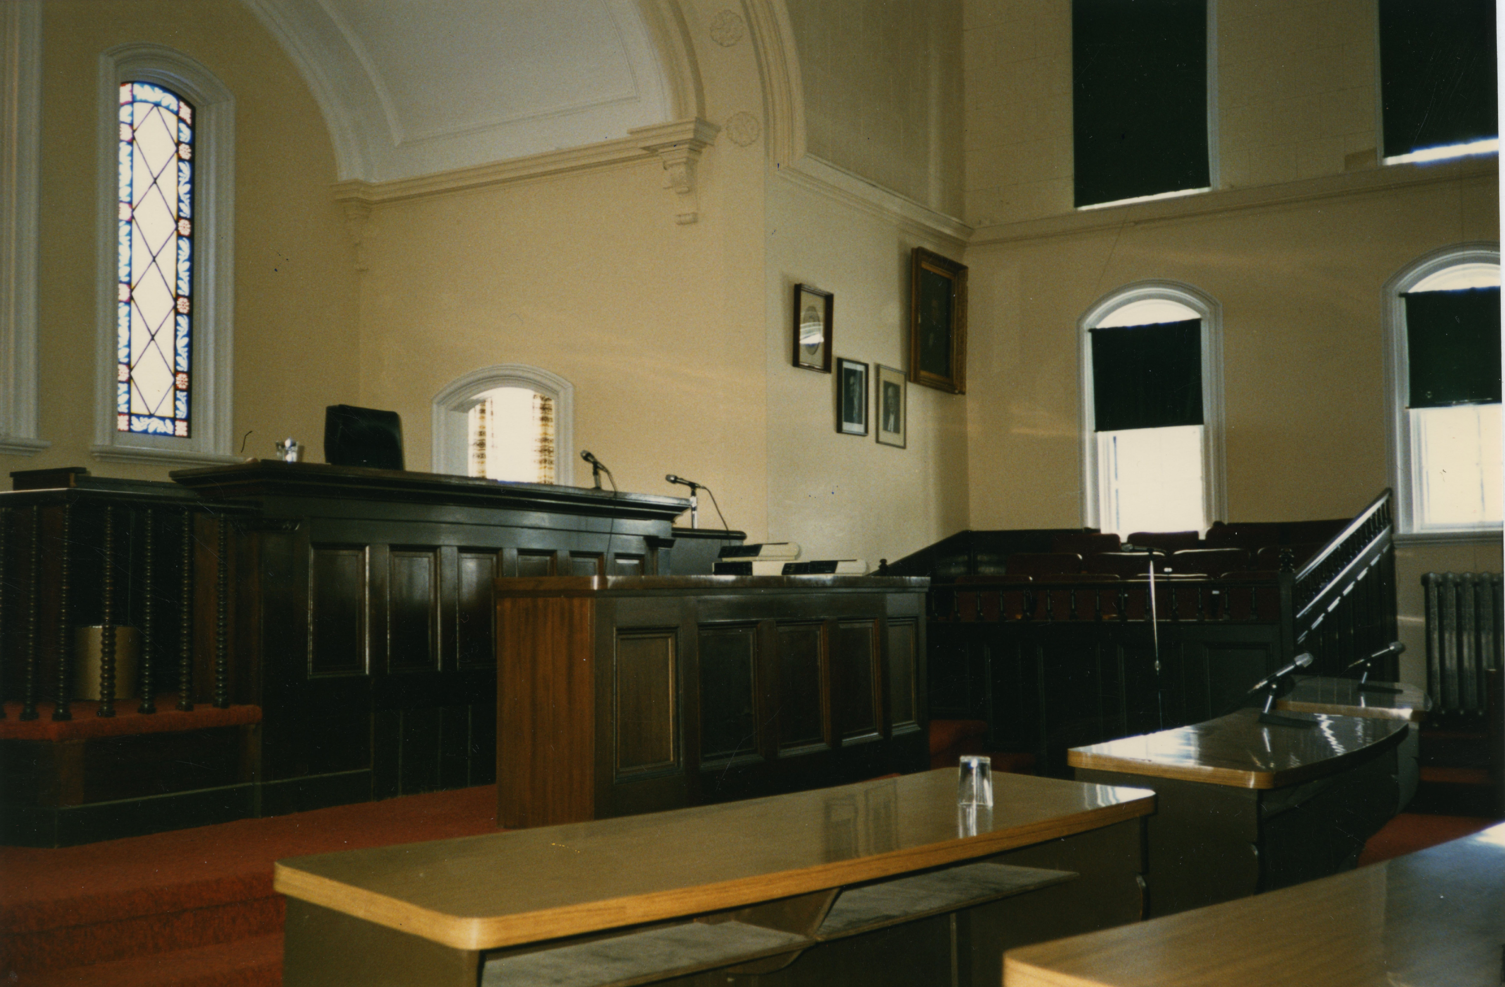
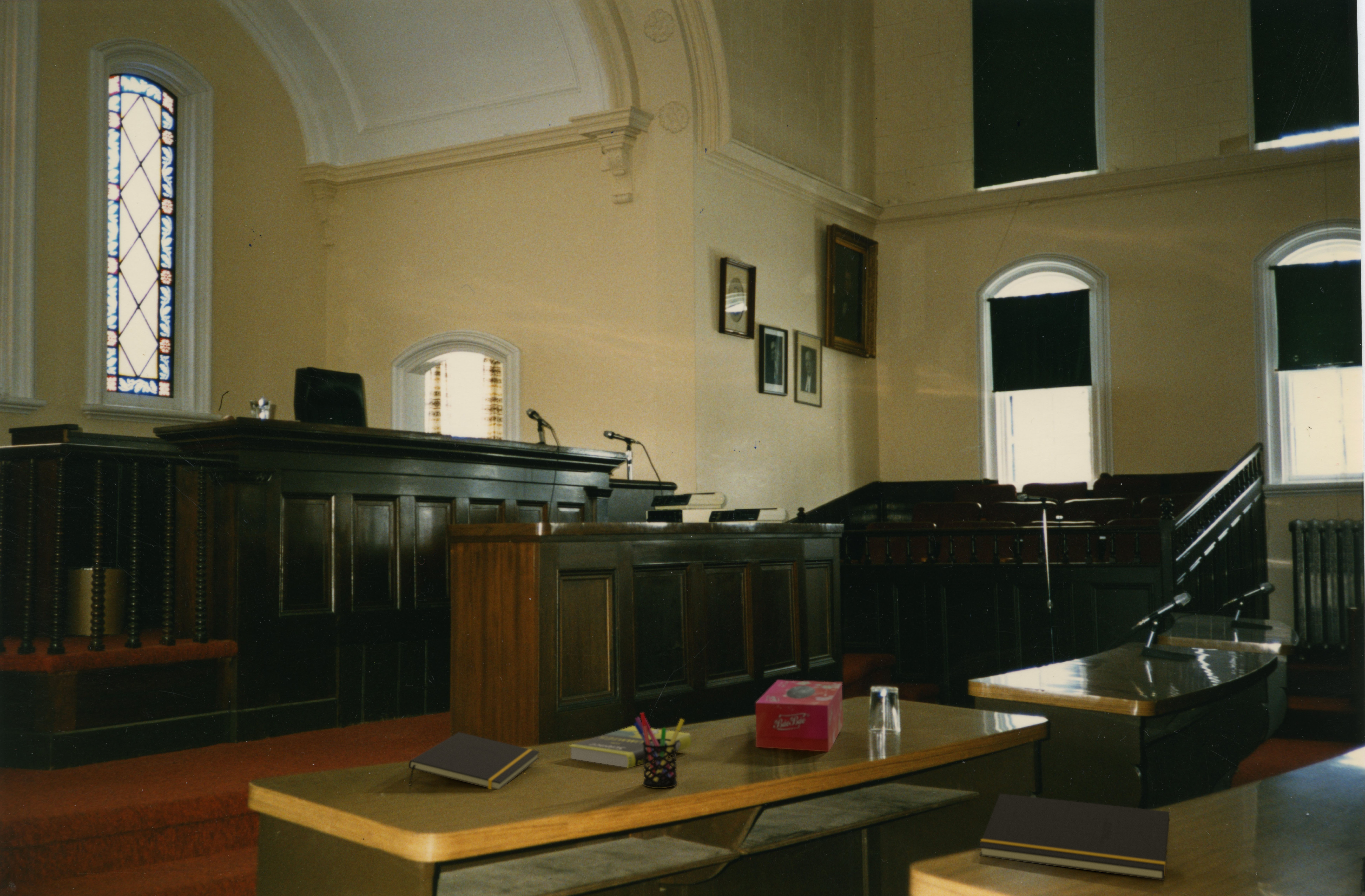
+ notepad (477, 759)
+ notepad (1076, 833)
+ book (631, 746)
+ pen holder (659, 749)
+ tissue box (801, 714)
